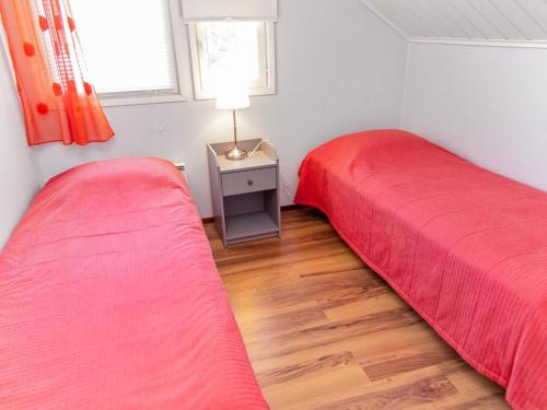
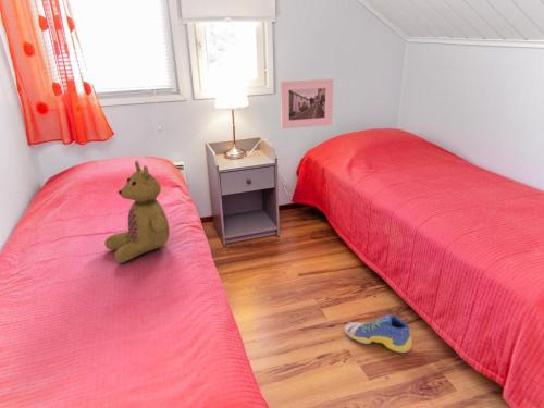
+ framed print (307, 103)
+ sneaker (378, 325)
+ stuffed bear (133, 209)
